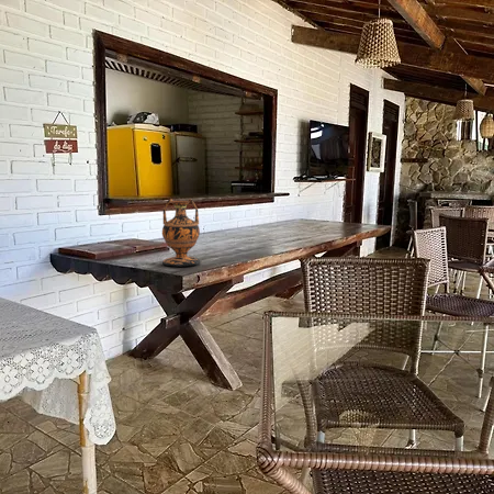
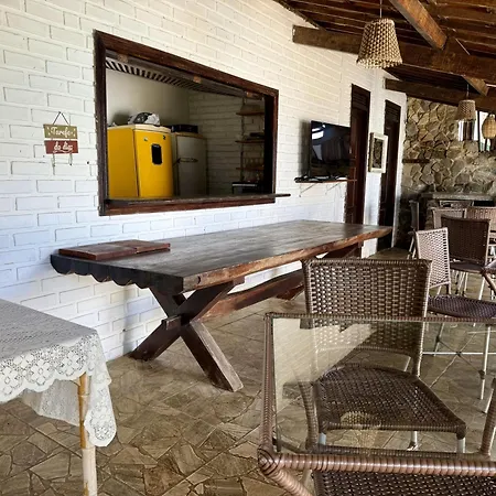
- vase (180, 232)
